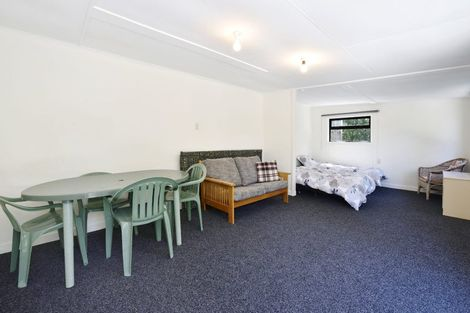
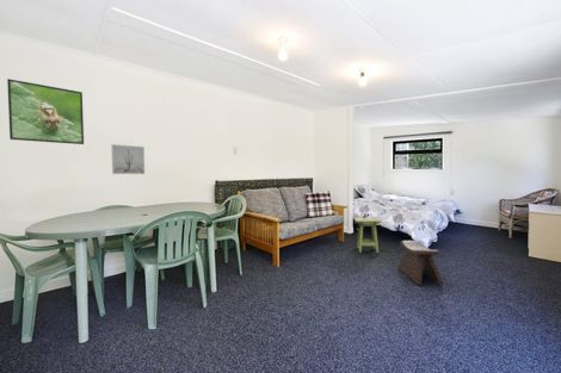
+ side table (362, 235)
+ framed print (48, 113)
+ wall art (128, 160)
+ stool (418, 260)
